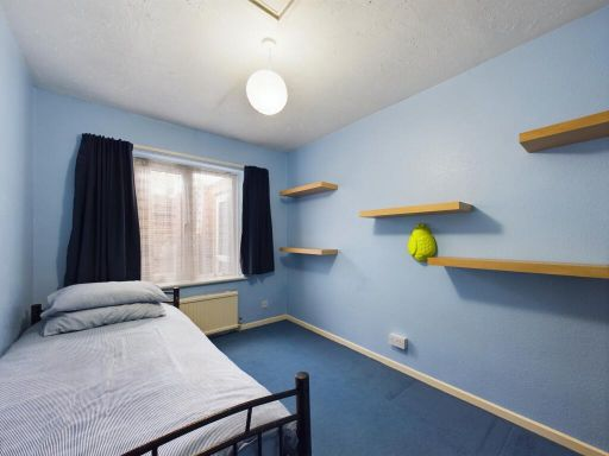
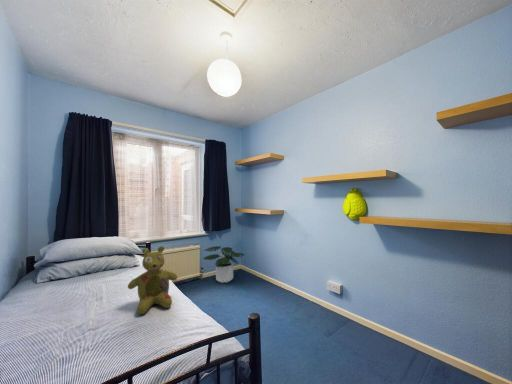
+ stuffed bear (154, 276)
+ potted plant (225, 263)
